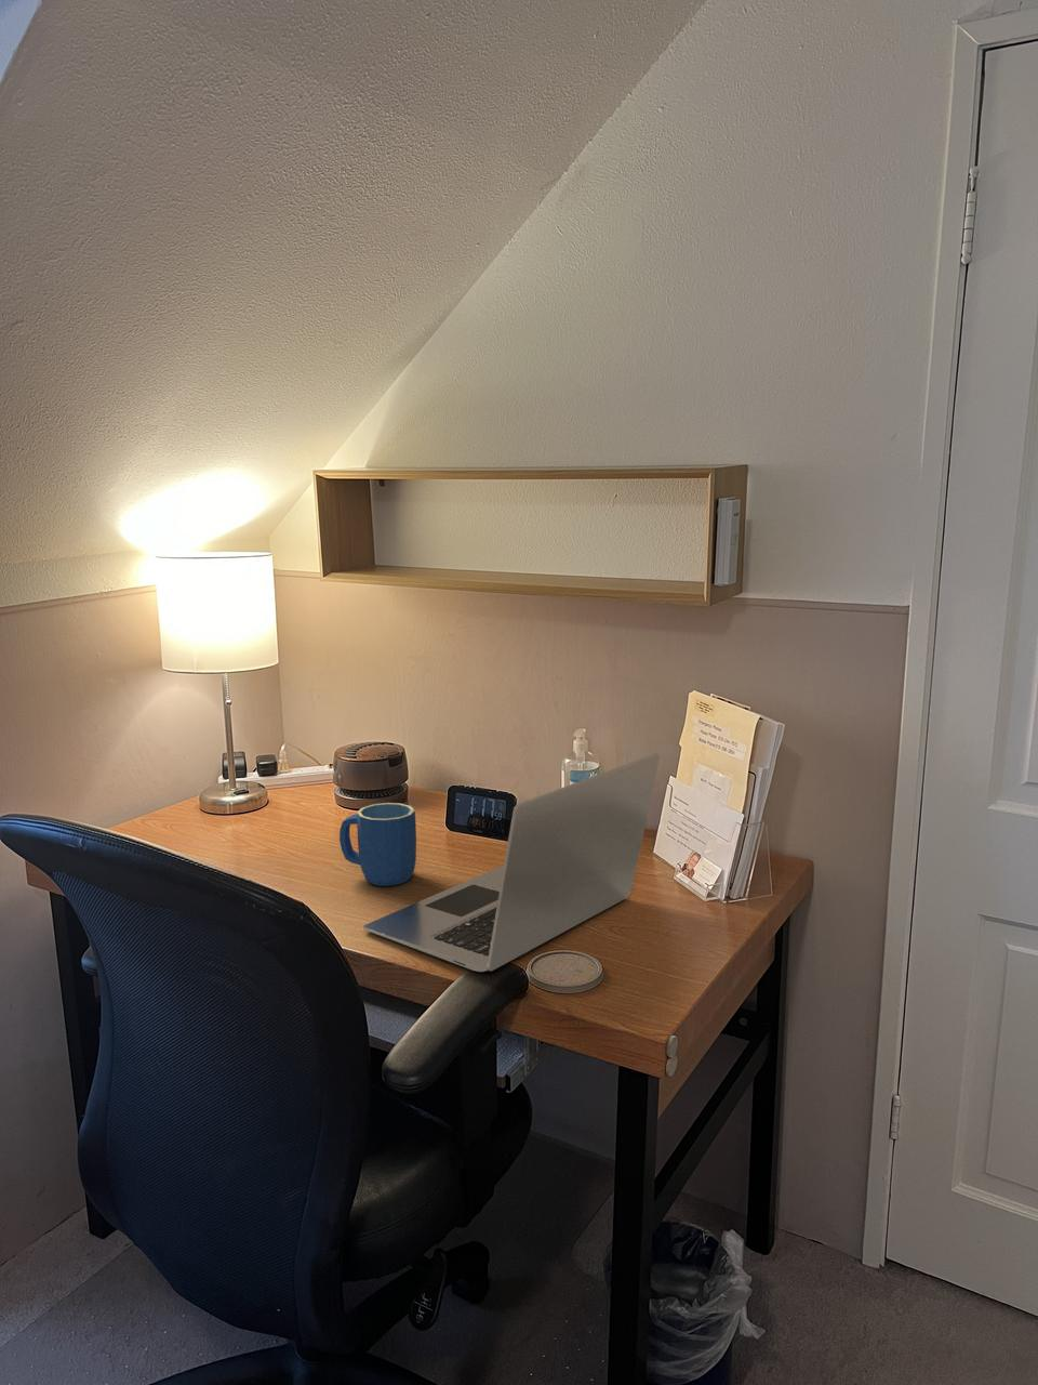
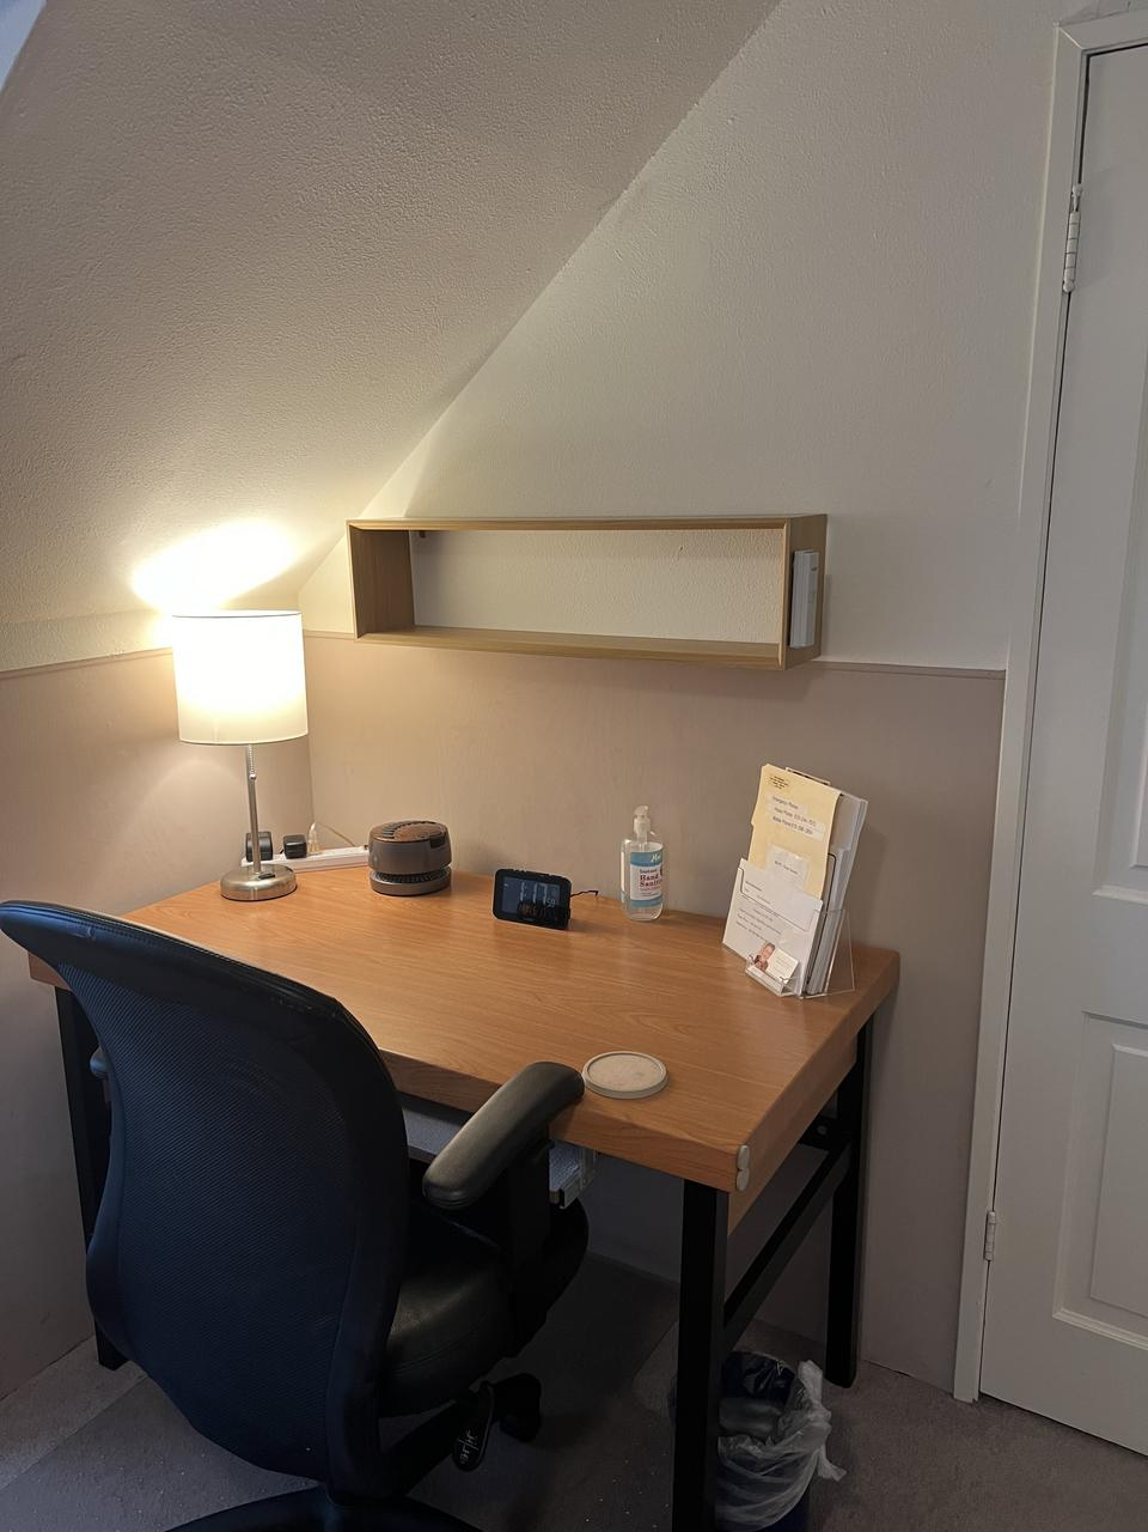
- mug (381, 844)
- laptop (511, 841)
